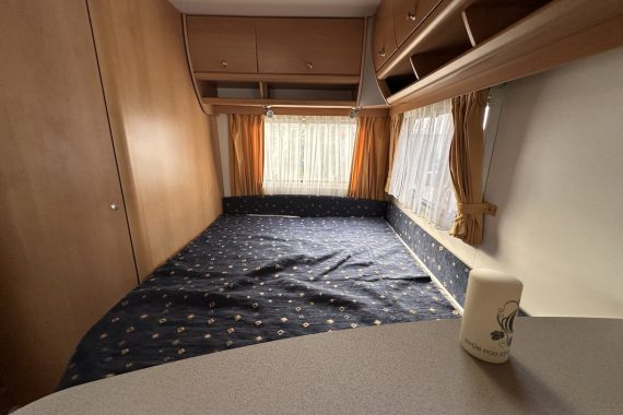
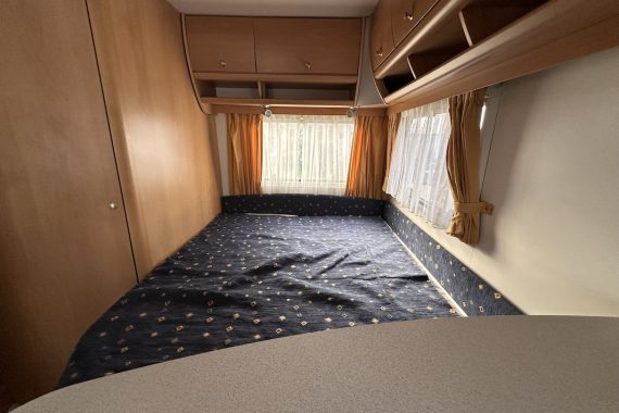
- candle (489, 313)
